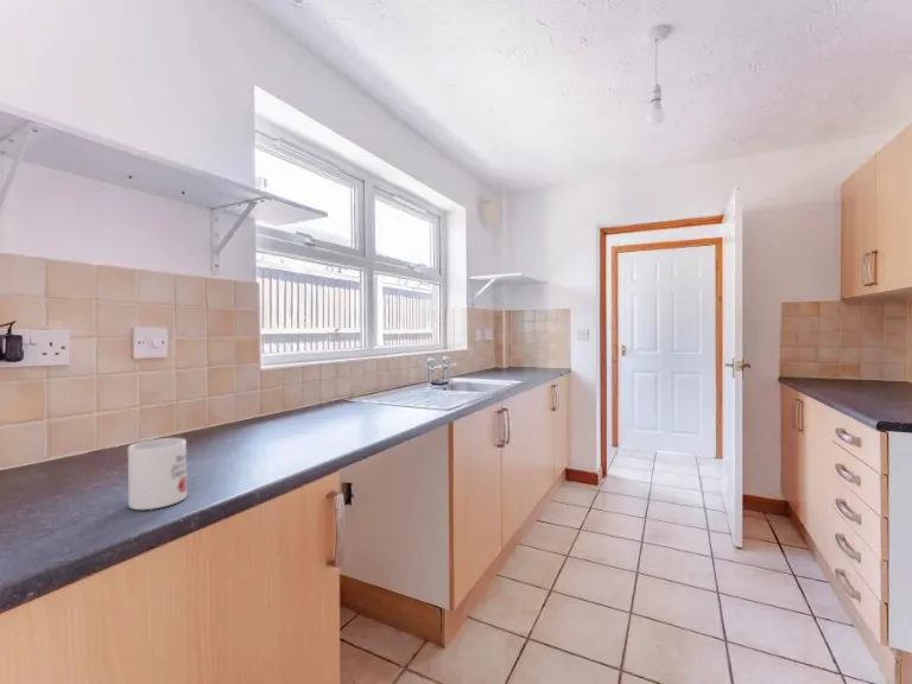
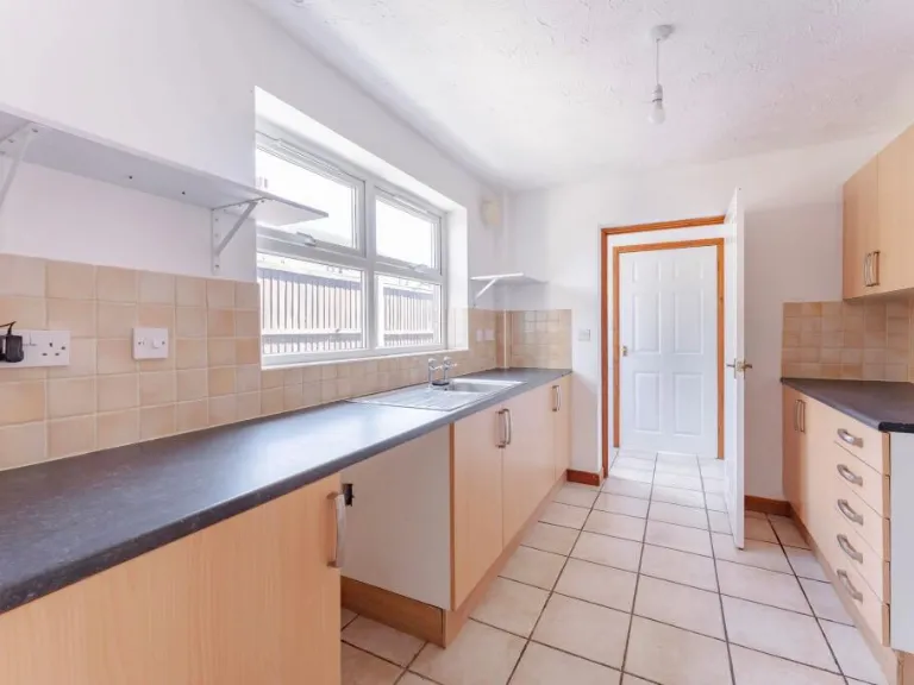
- mug (164, 468)
